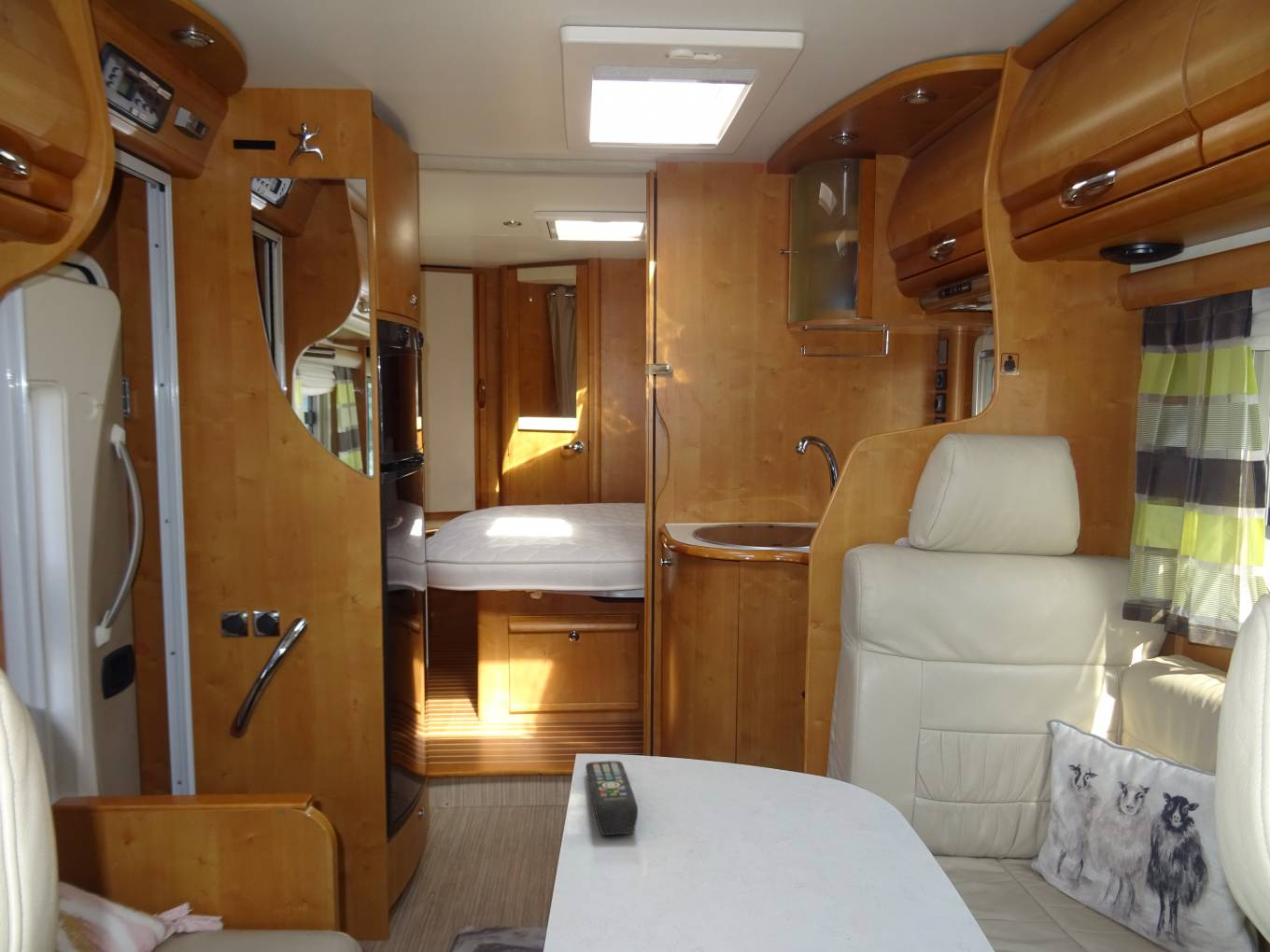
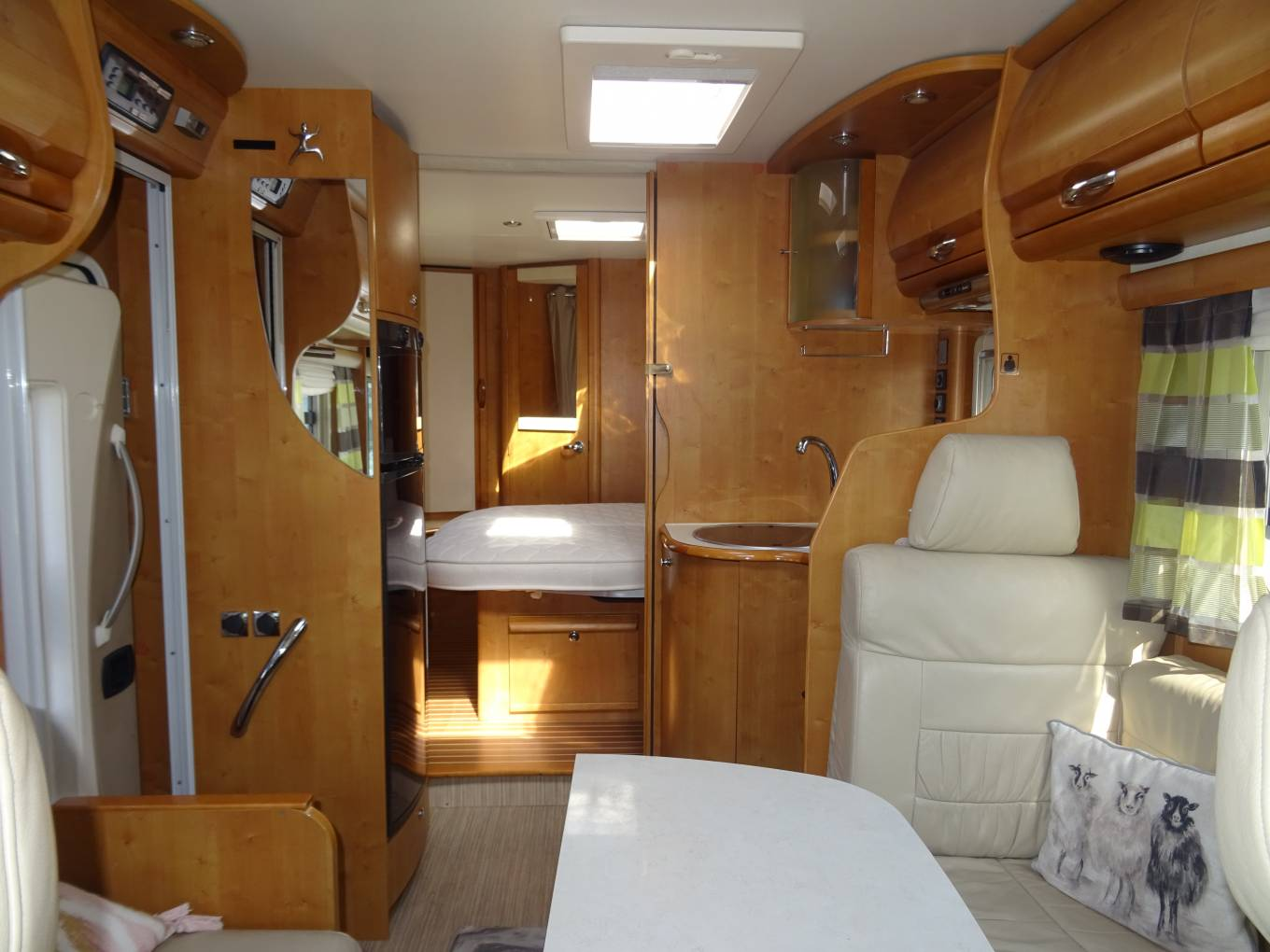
- remote control (610, 791)
